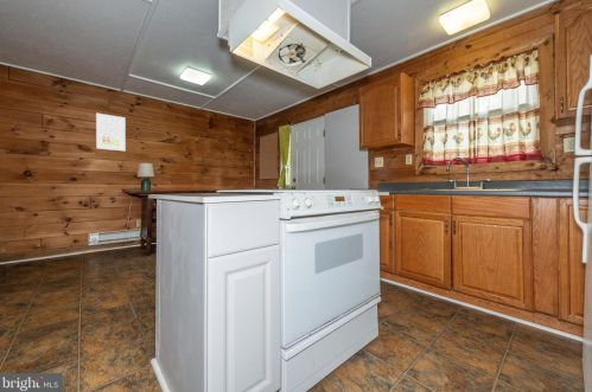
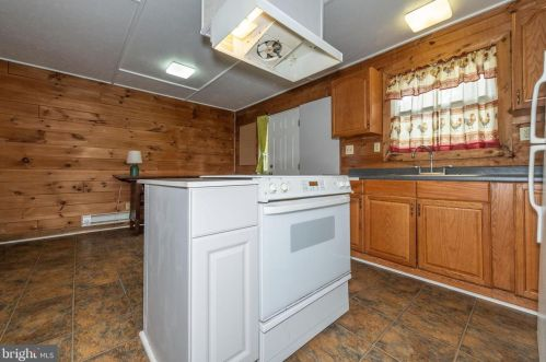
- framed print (110, 133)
